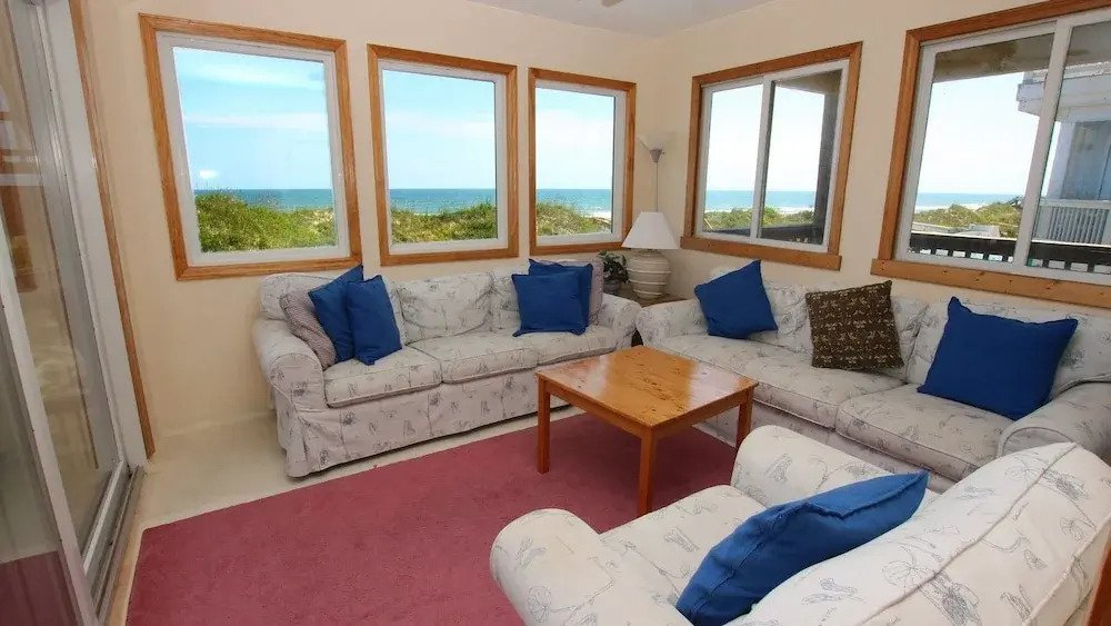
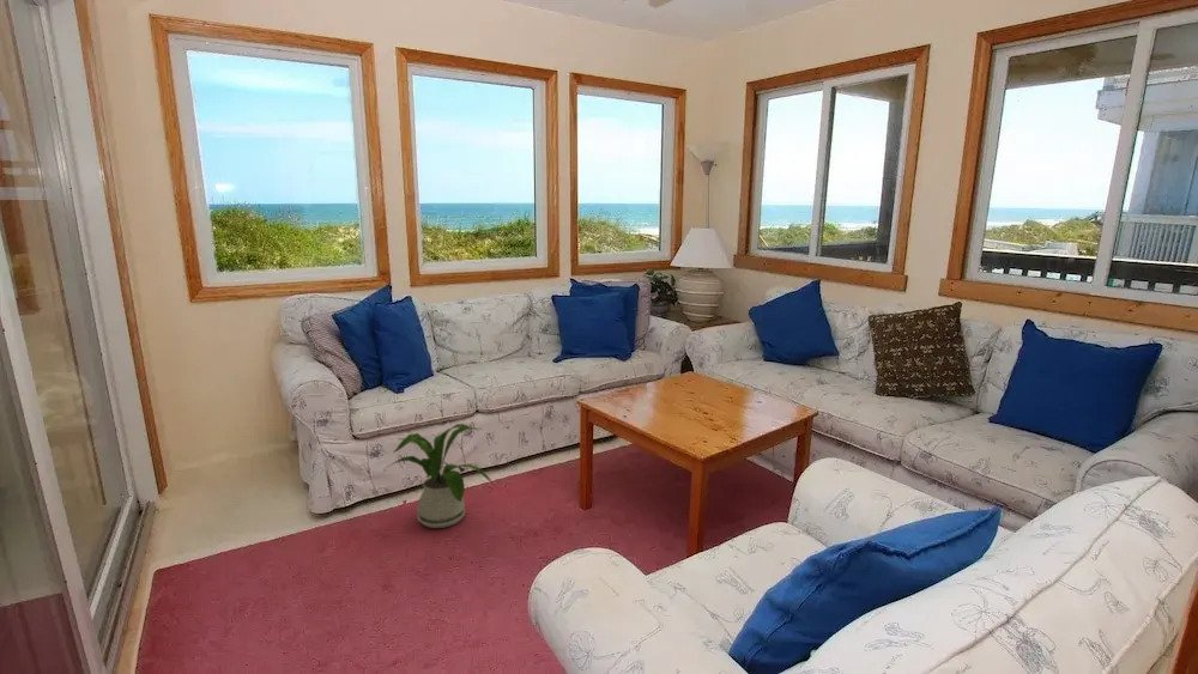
+ house plant (437, 464)
